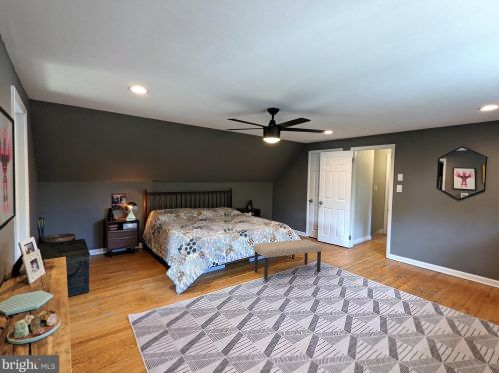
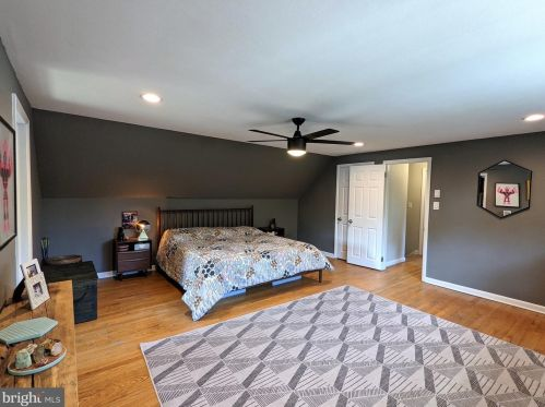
- bench (287, 254)
